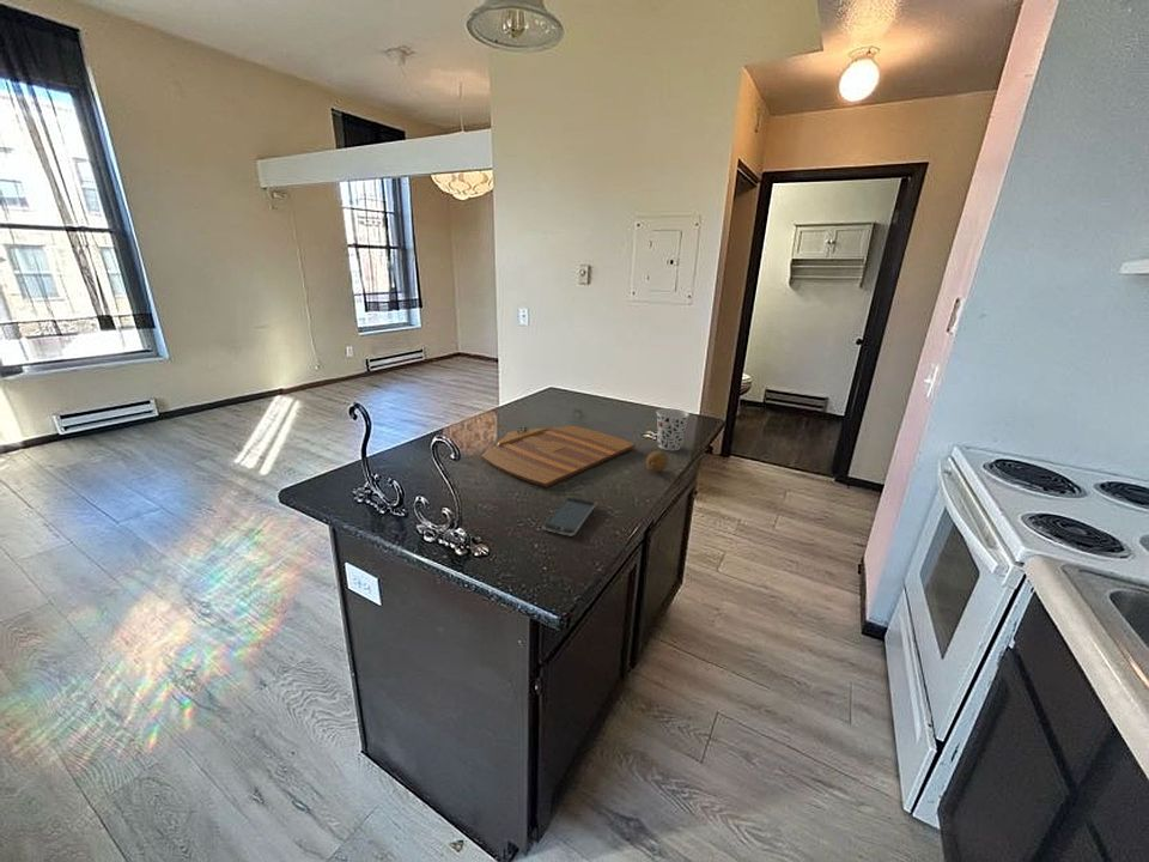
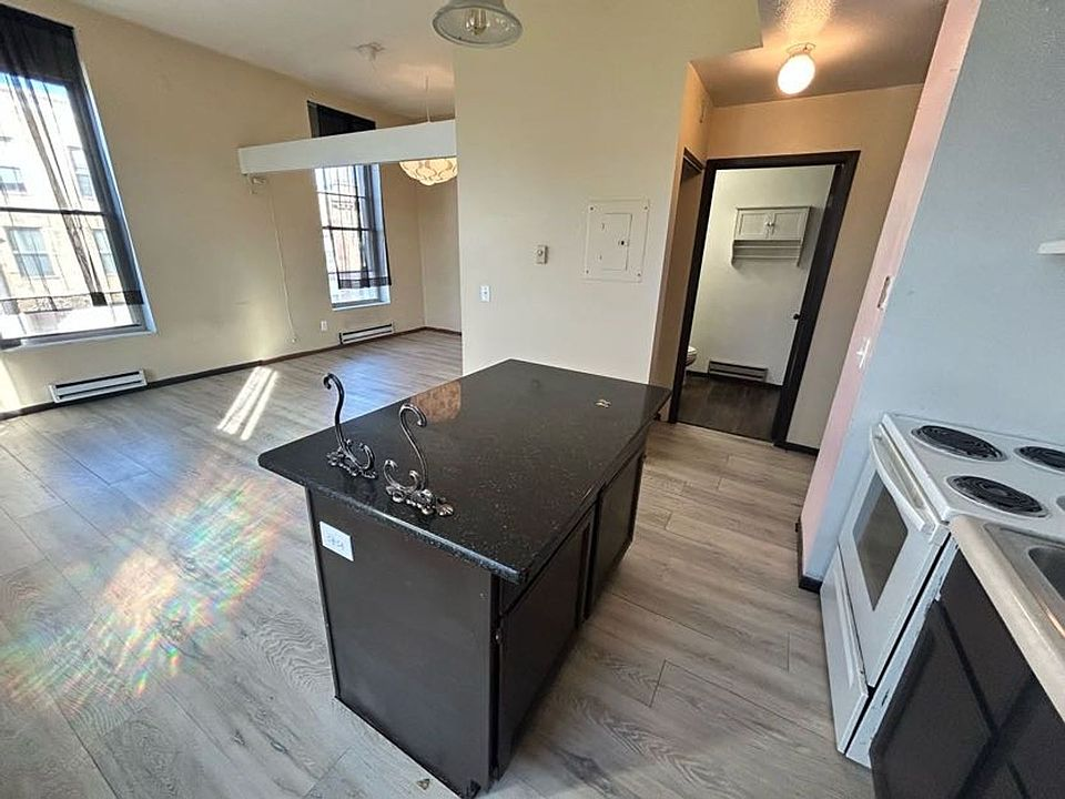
- cup (670, 430)
- smartphone (570, 515)
- fruit (657, 461)
- cutting board (548, 444)
